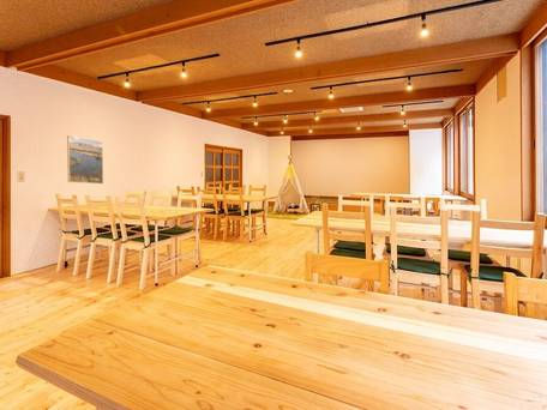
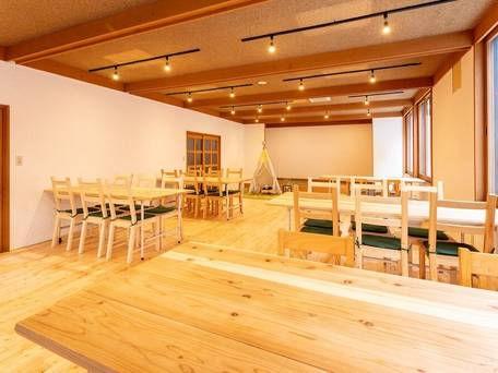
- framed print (85, 161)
